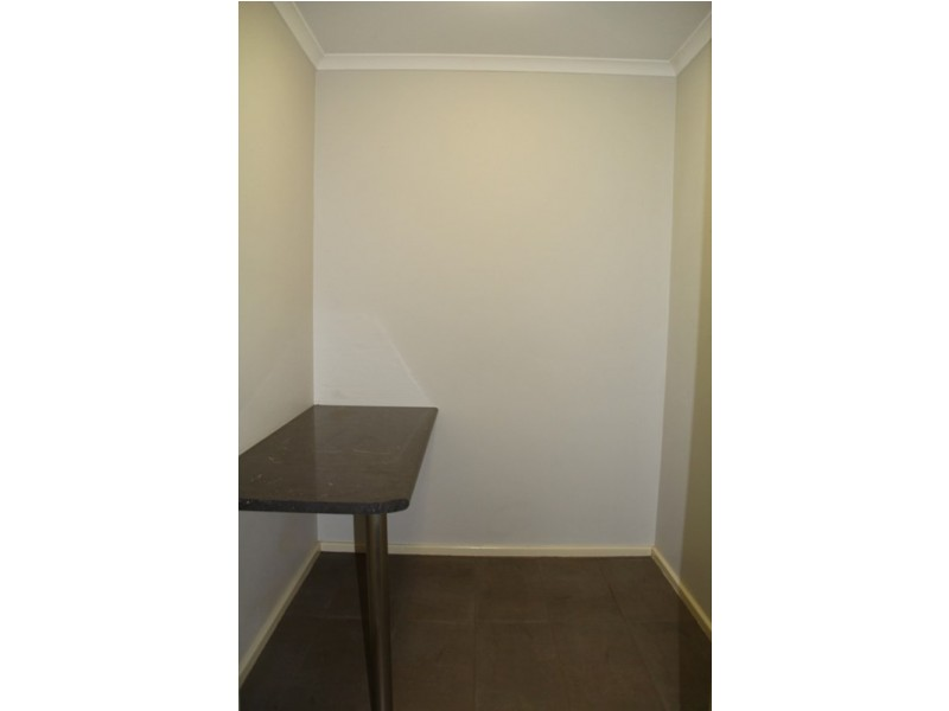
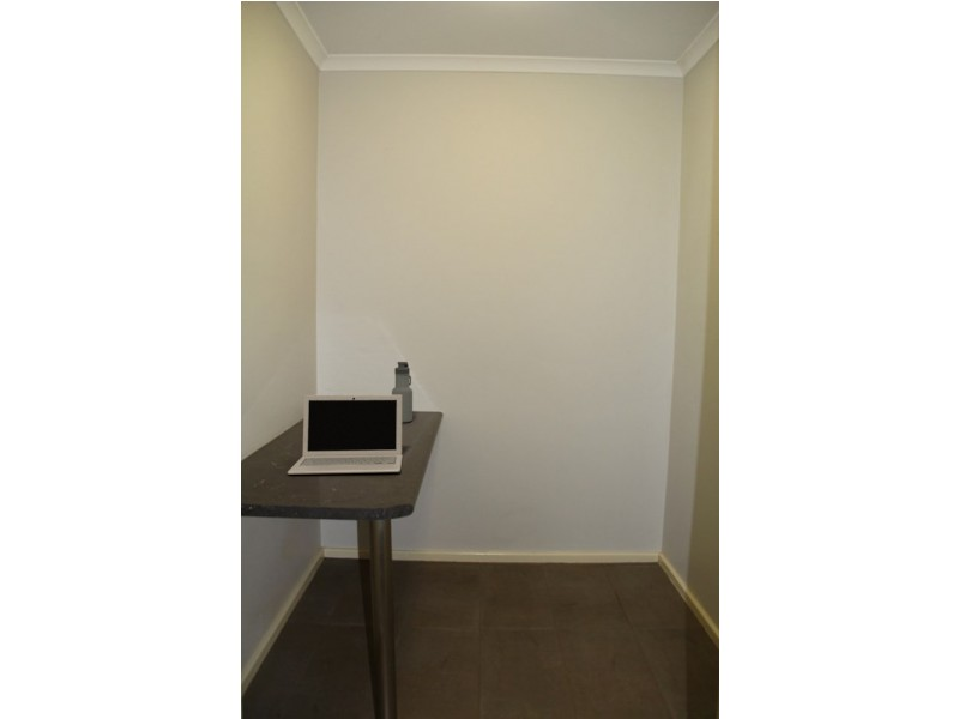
+ laptop (349, 431)
+ water bottle (402, 391)
